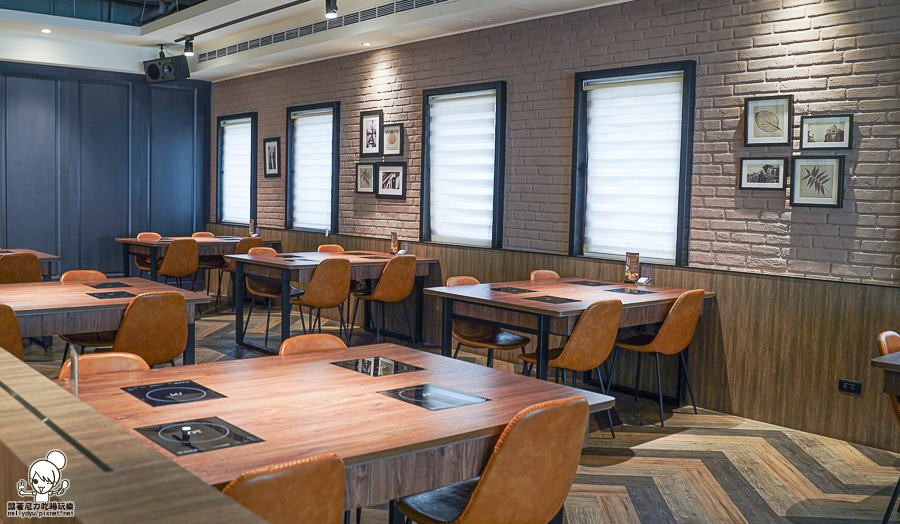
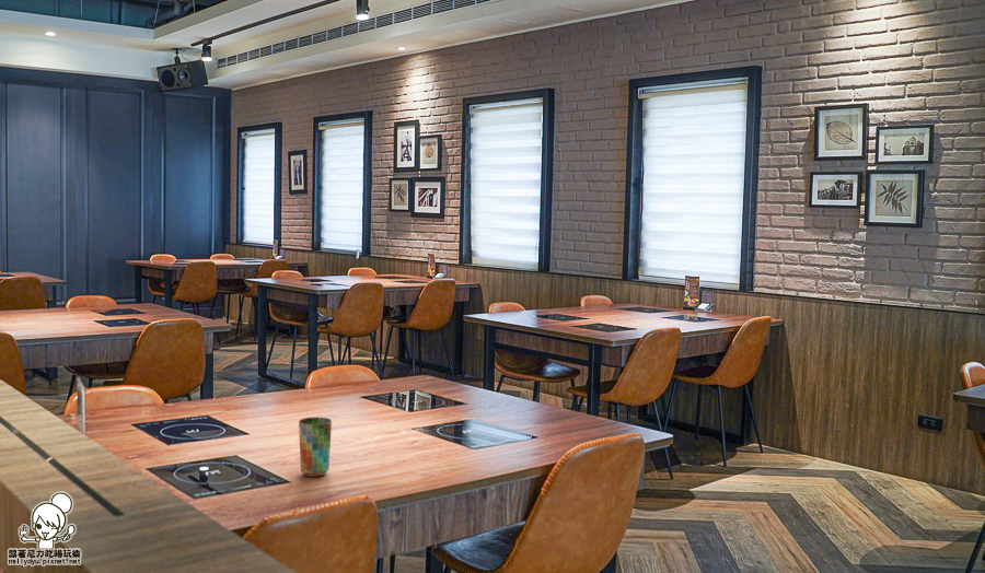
+ cup (314, 446)
